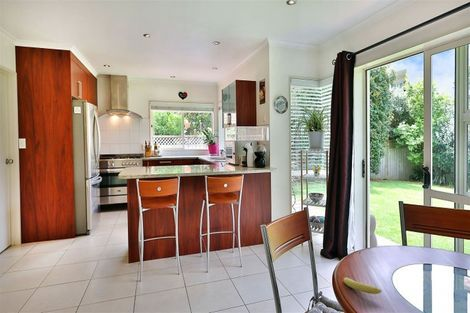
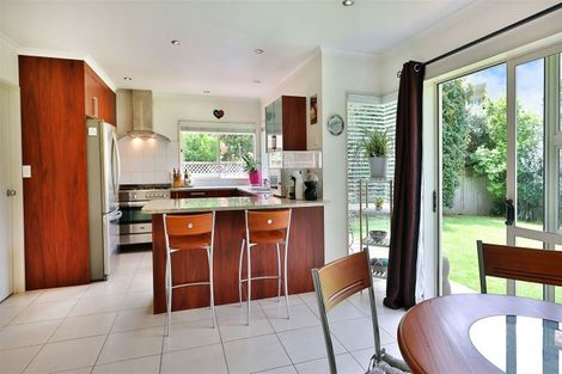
- fruit (358, 283)
